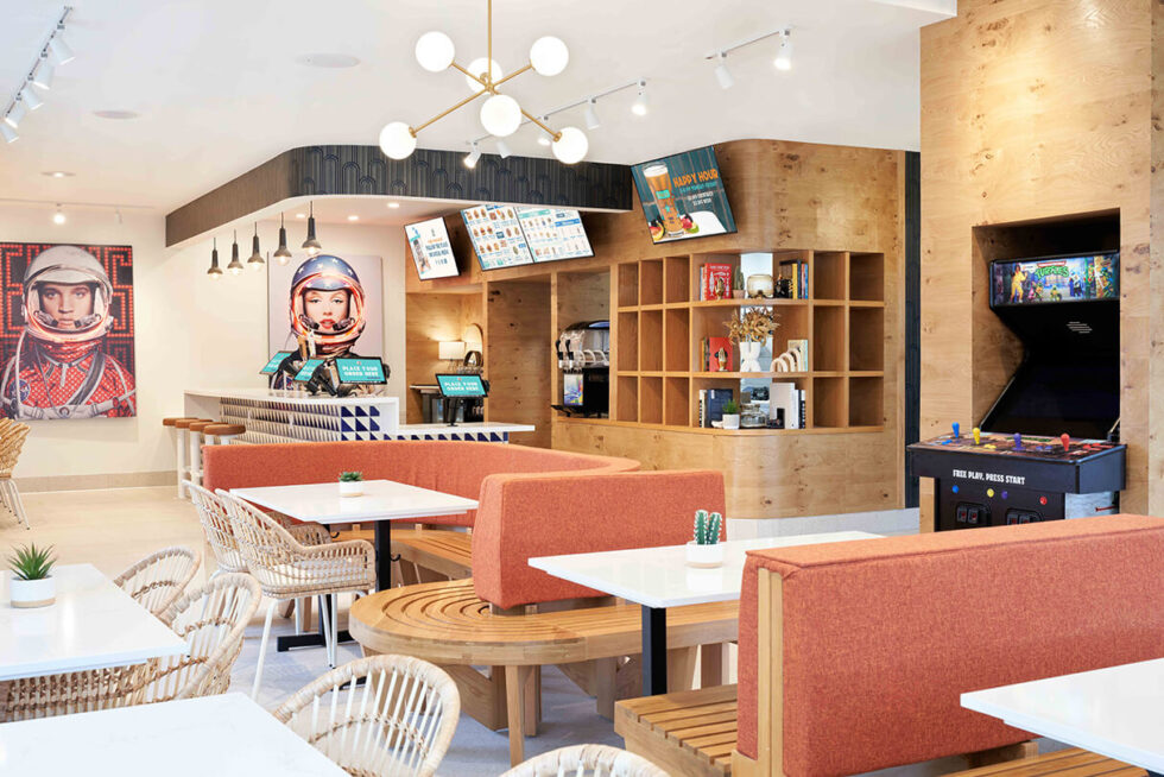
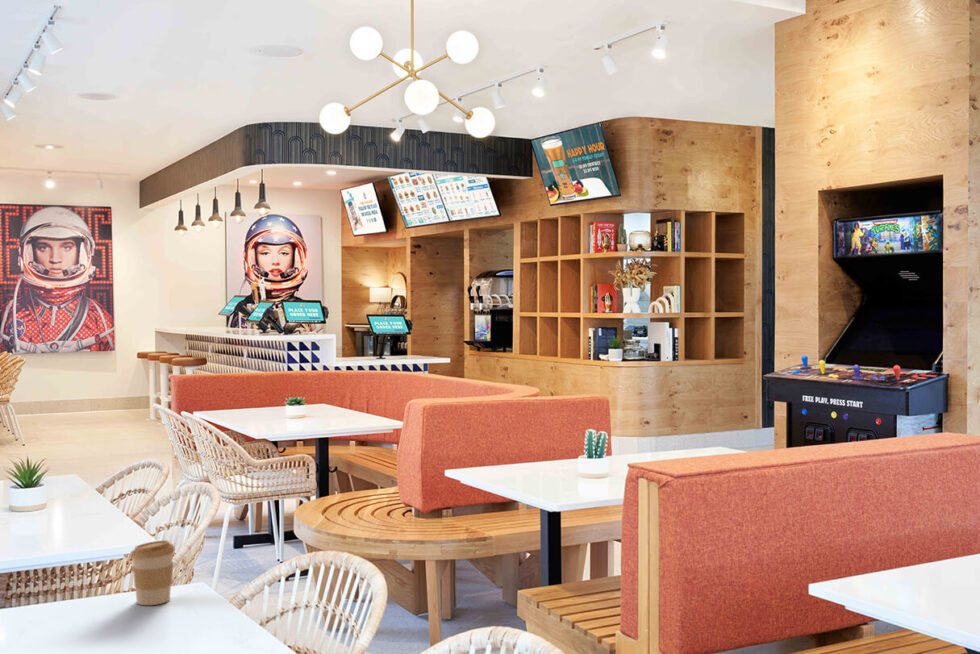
+ coffee cup (153, 571)
